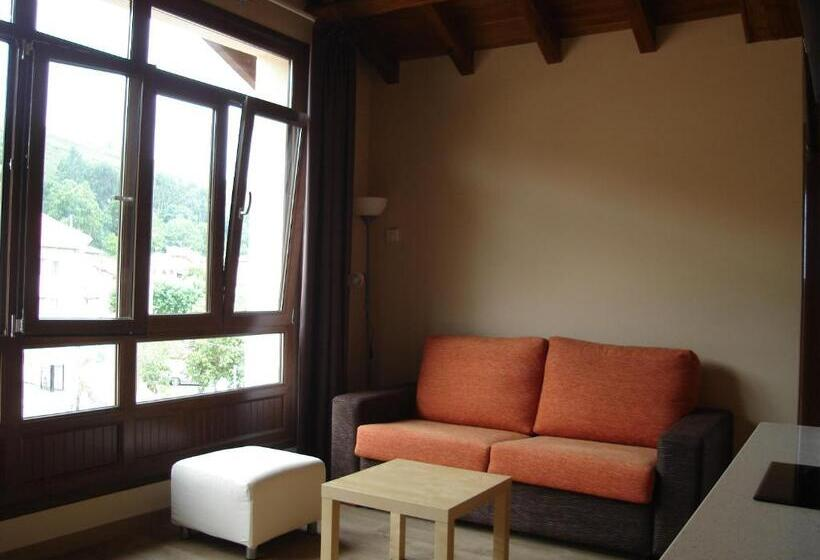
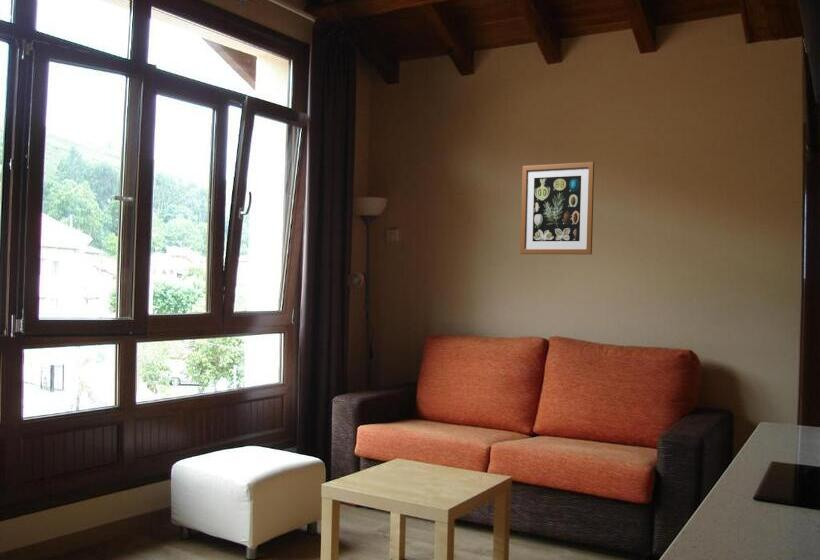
+ wall art (556, 209)
